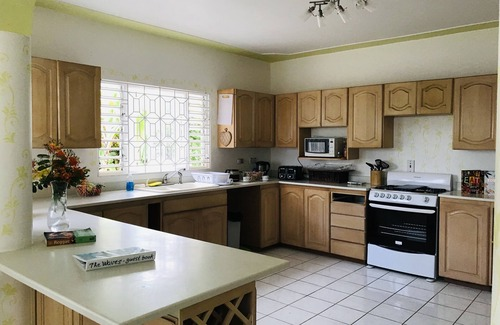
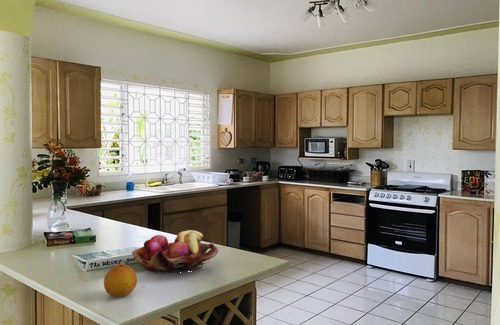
+ fruit basket (177, 249)
+ fruit (120, 279)
